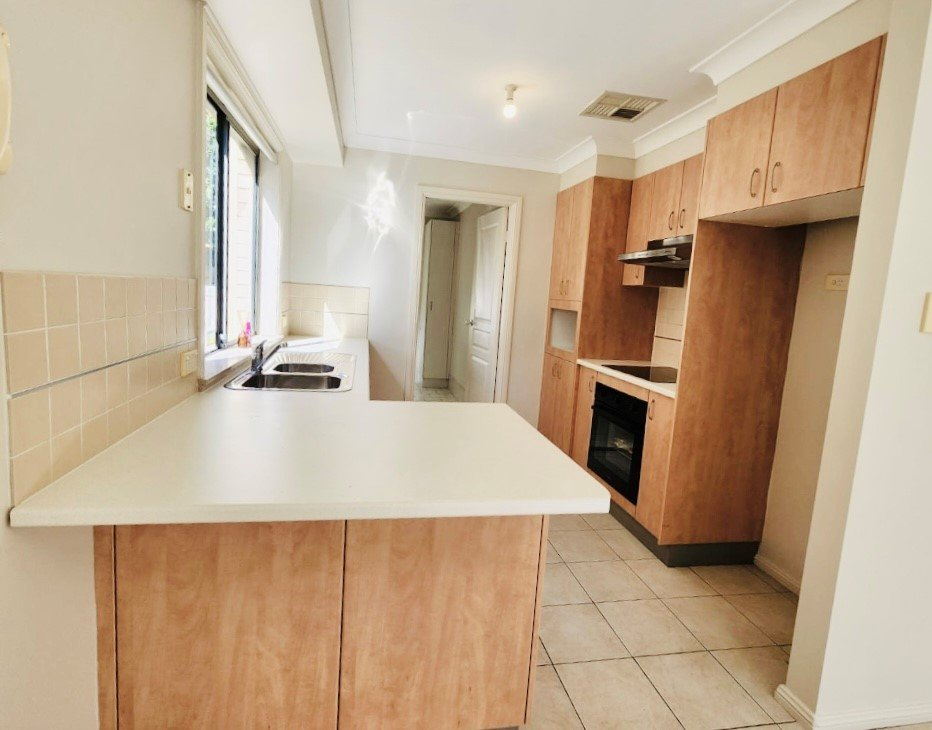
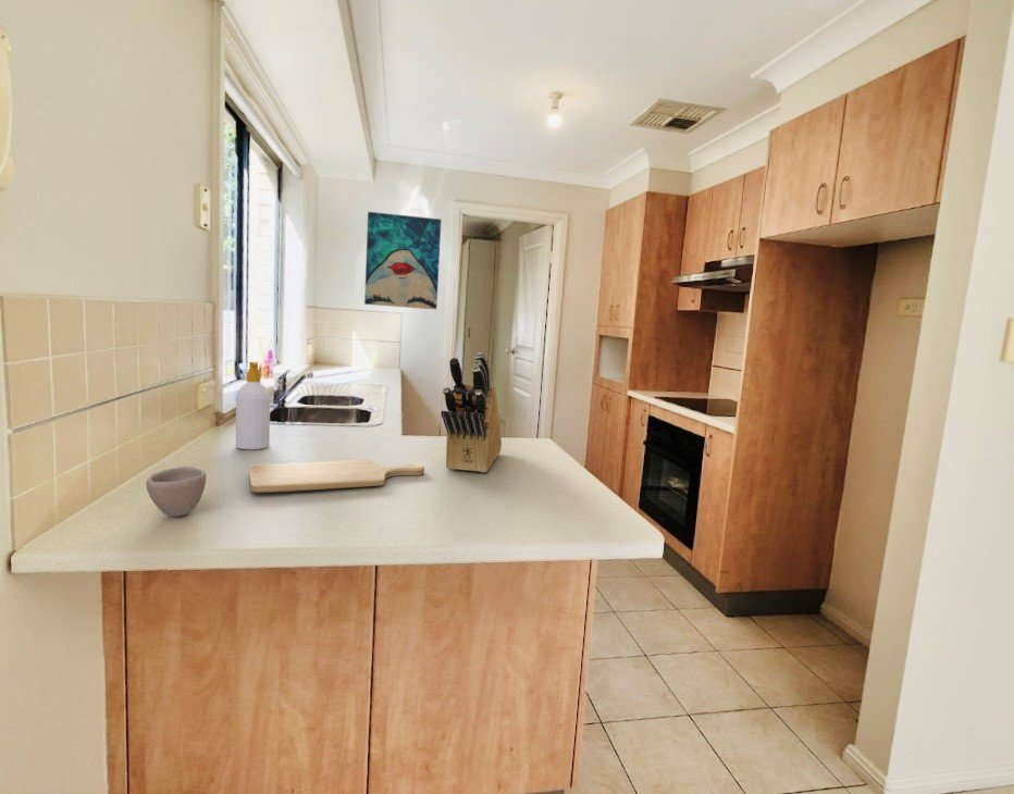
+ cup (180, 491)
+ chopping board (342, 473)
+ soap bottle (252, 405)
+ knife block (474, 408)
+ wall art (403, 261)
